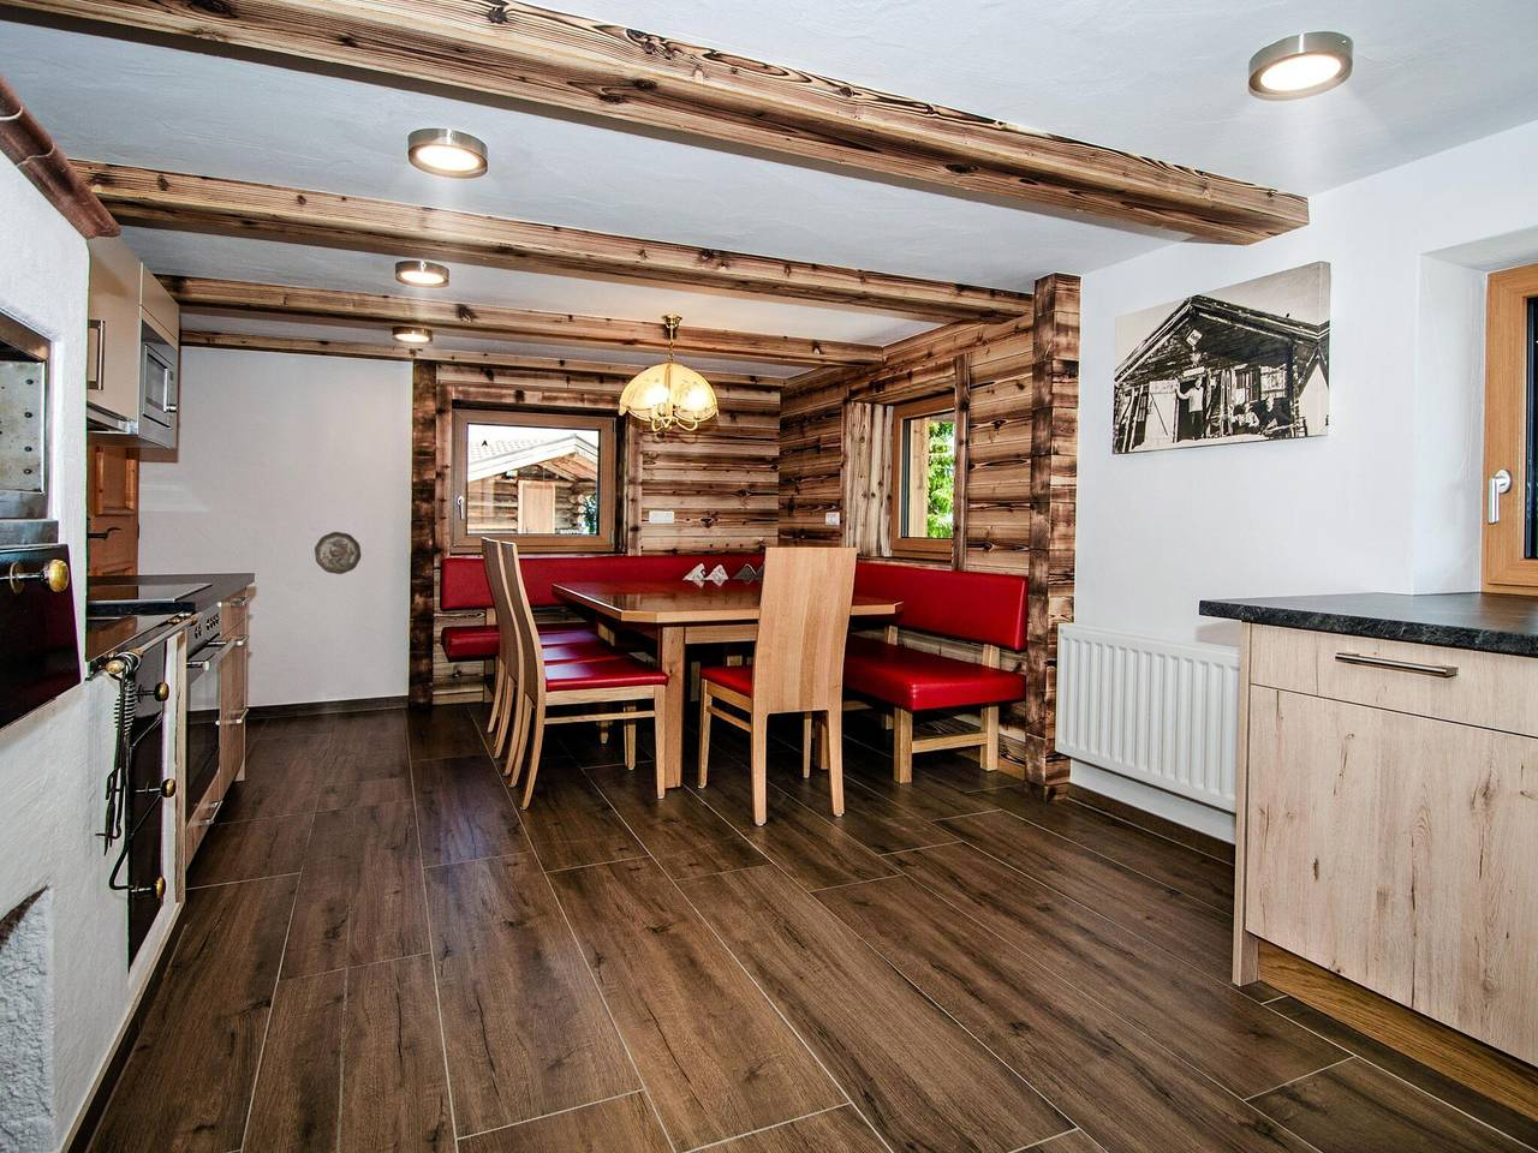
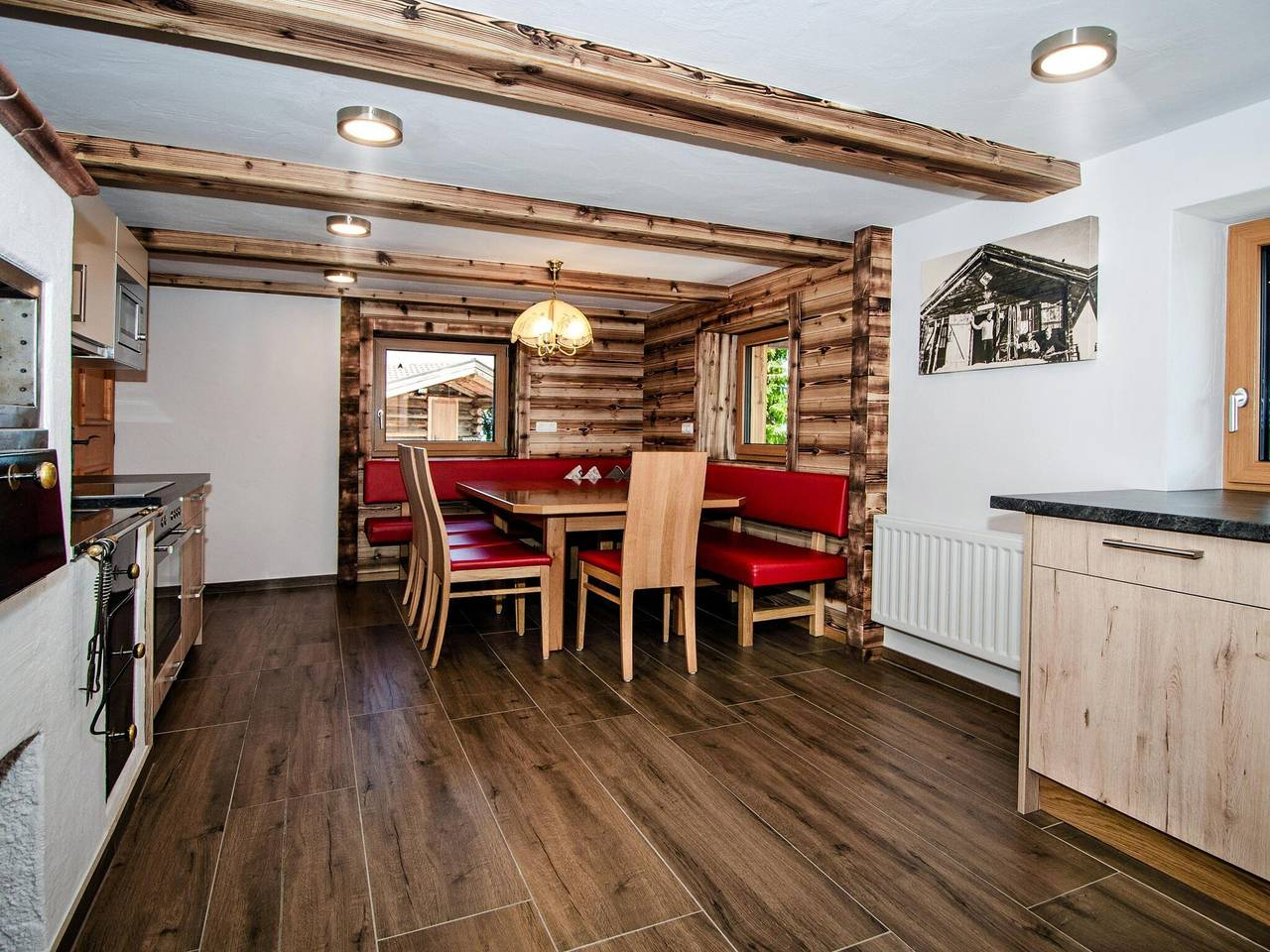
- decorative plate (338, 552)
